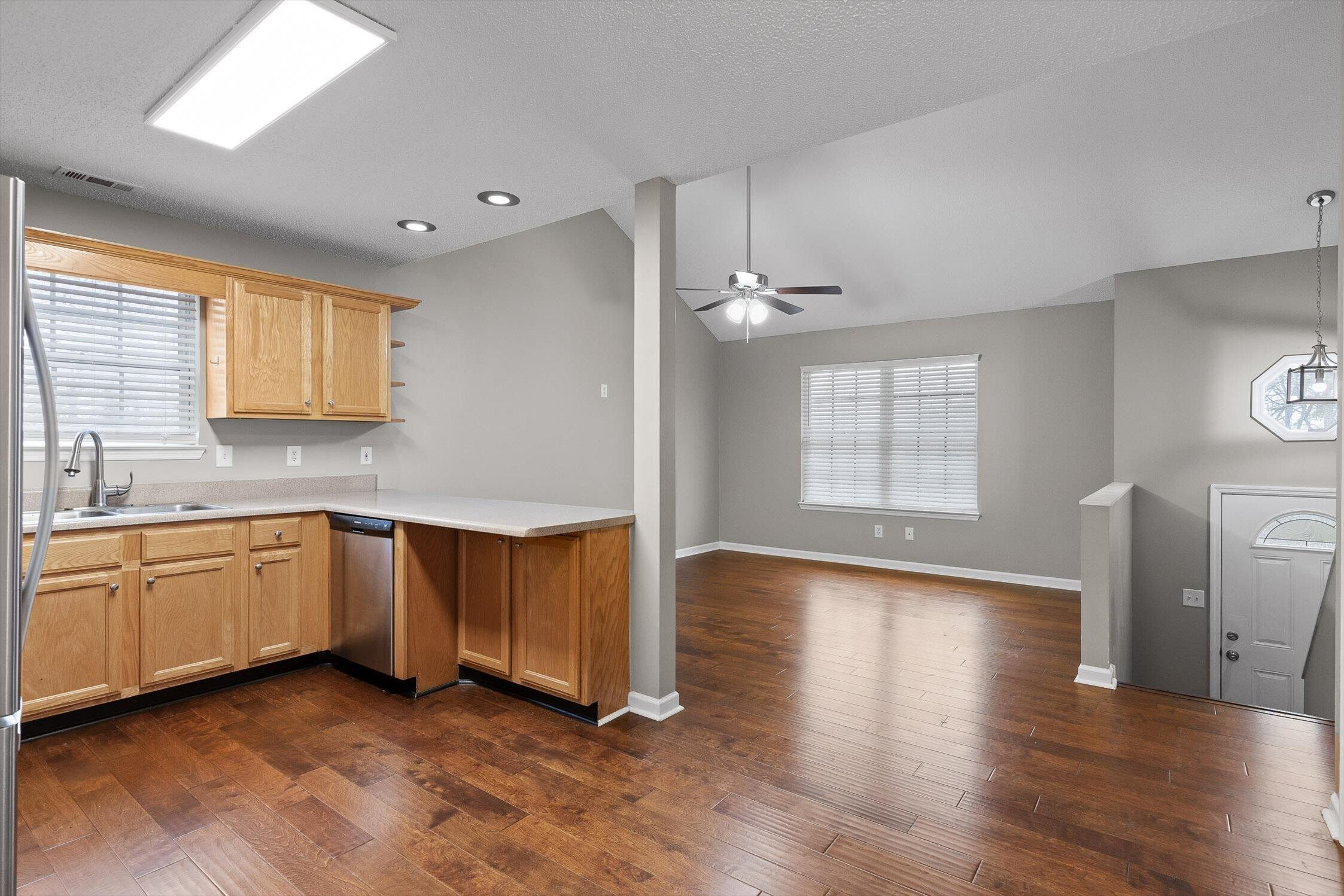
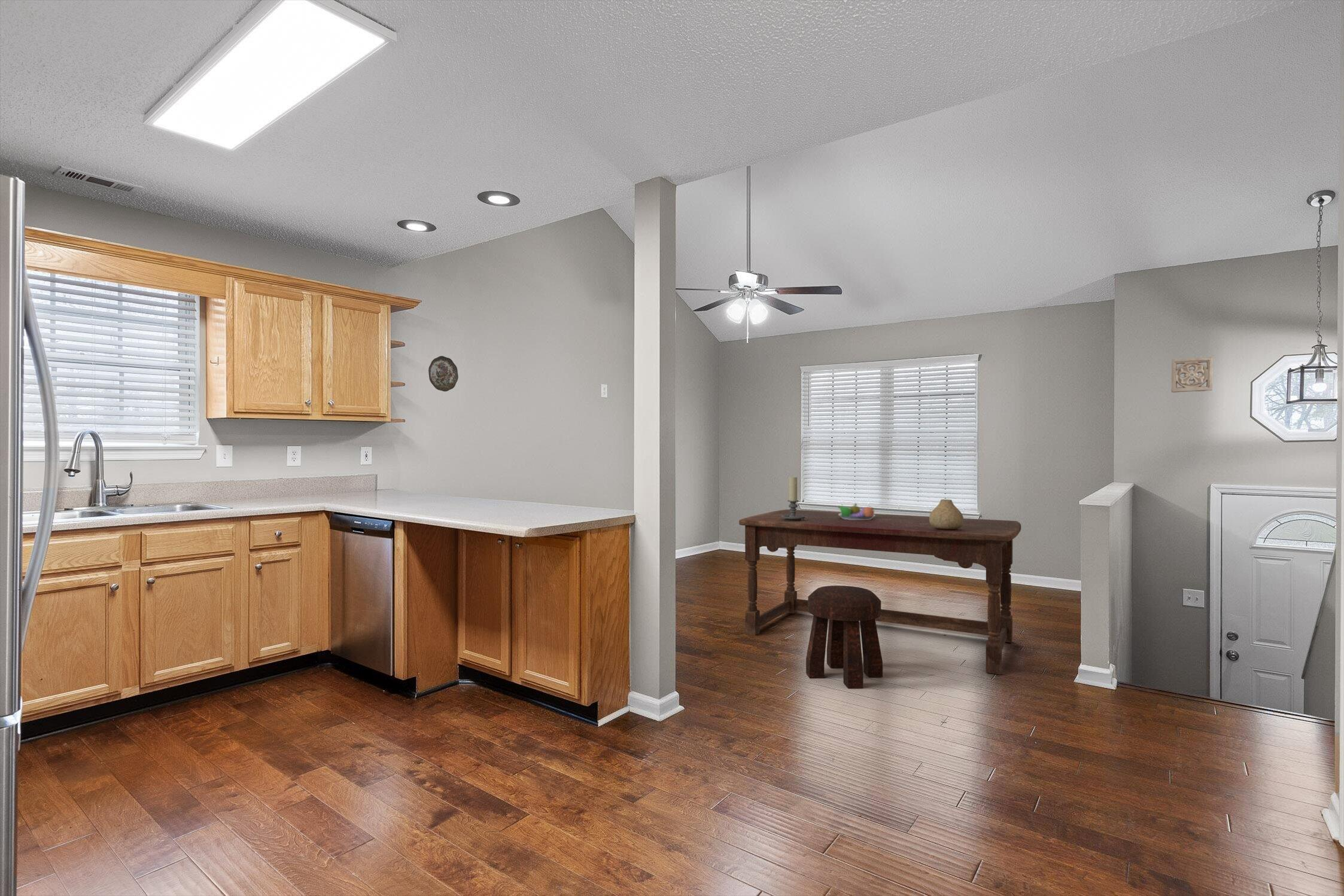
+ wall ornament (1191, 375)
+ fruit bowl (855, 511)
+ vase (946, 514)
+ candle holder (795, 498)
+ dining table (880, 551)
+ decorative plate (442, 374)
+ stool (844, 632)
